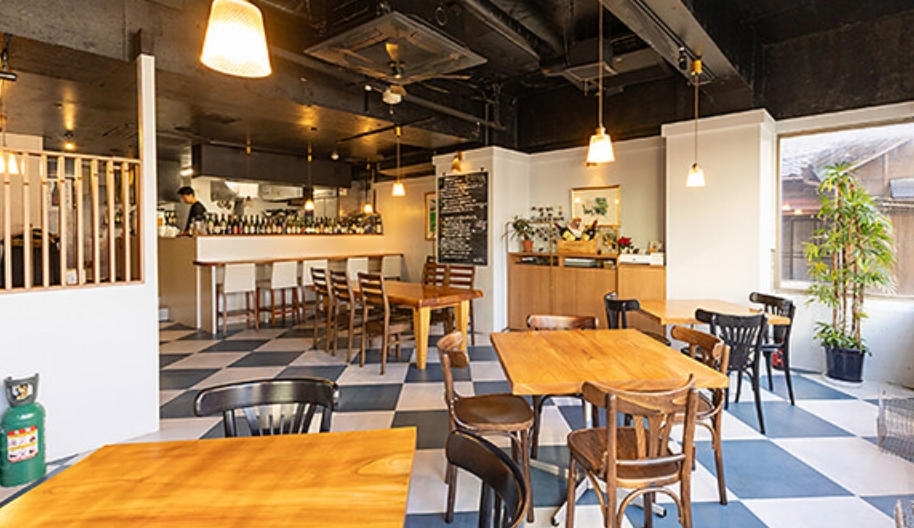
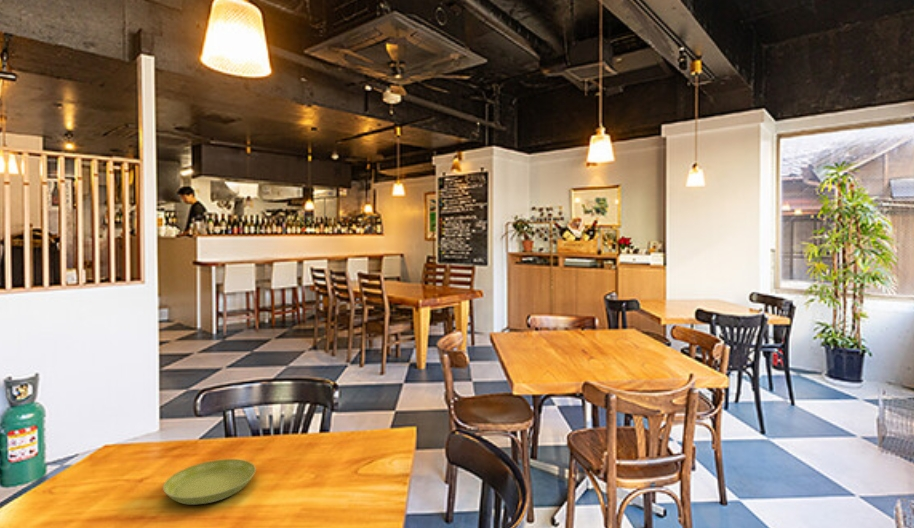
+ saucer (211, 482)
